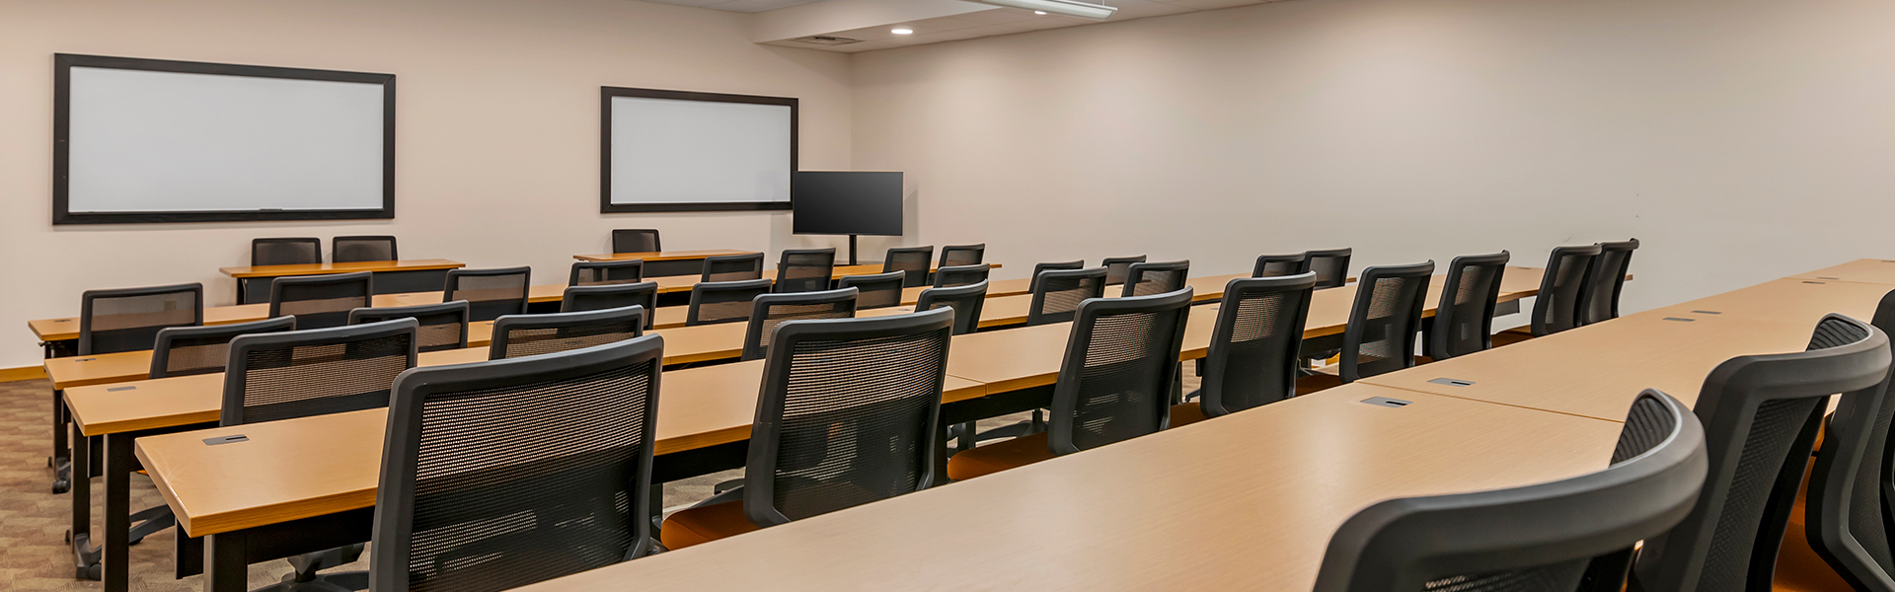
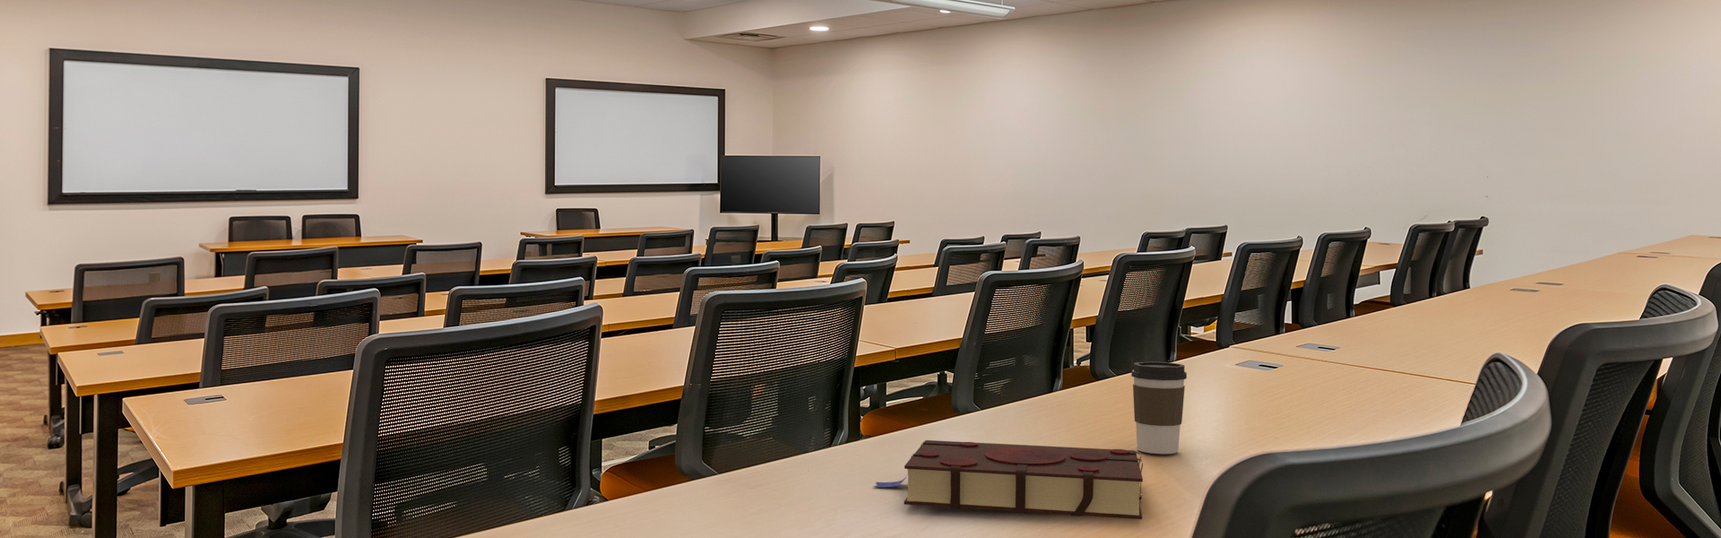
+ book (1003, 474)
+ coffee cup (1158, 407)
